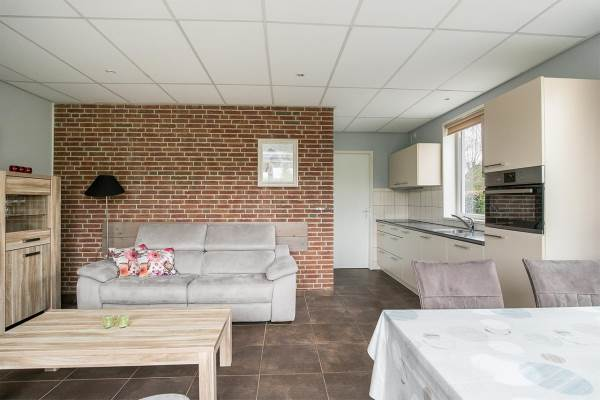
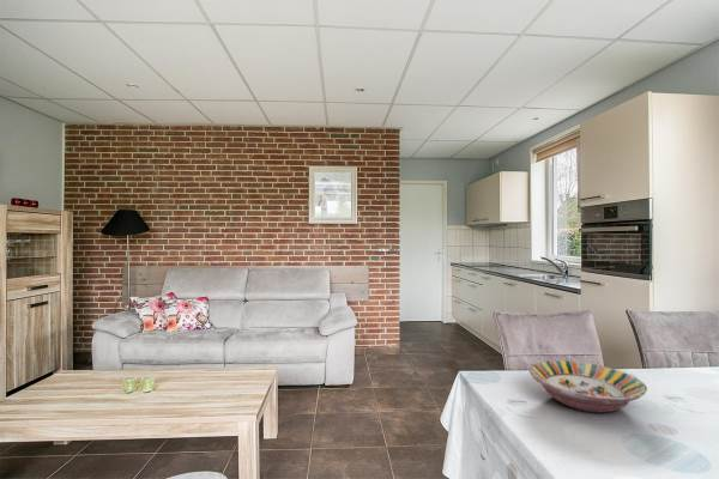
+ serving bowl (584, 388)
